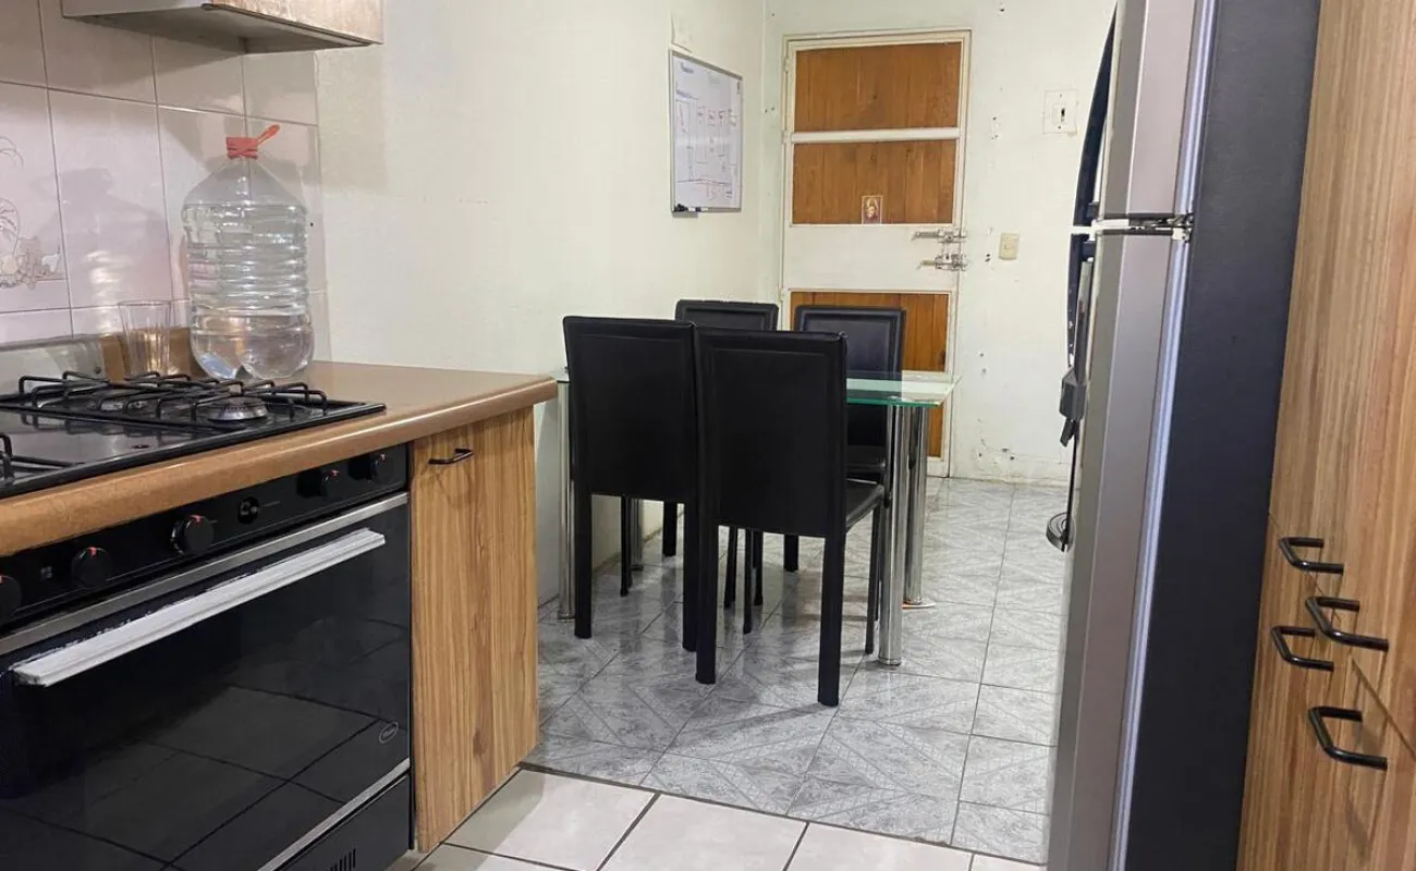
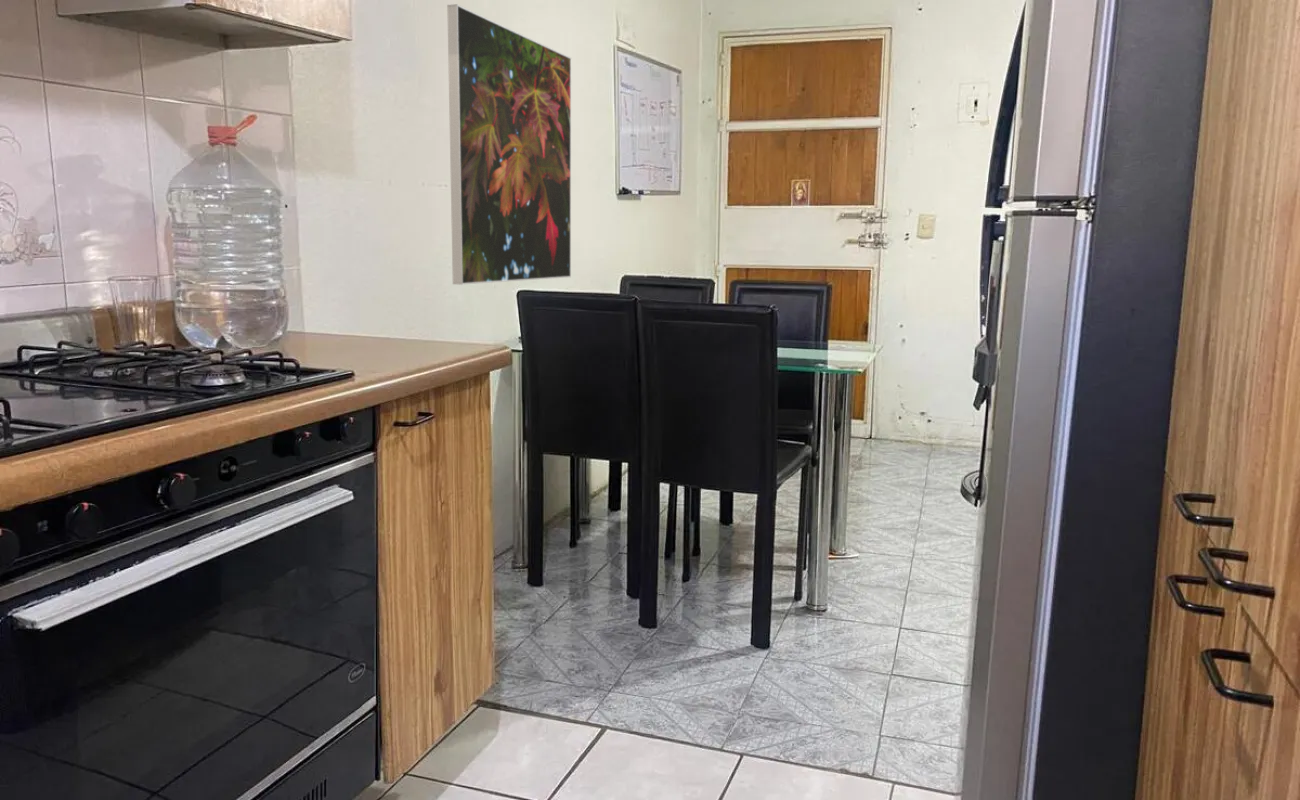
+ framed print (517, 160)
